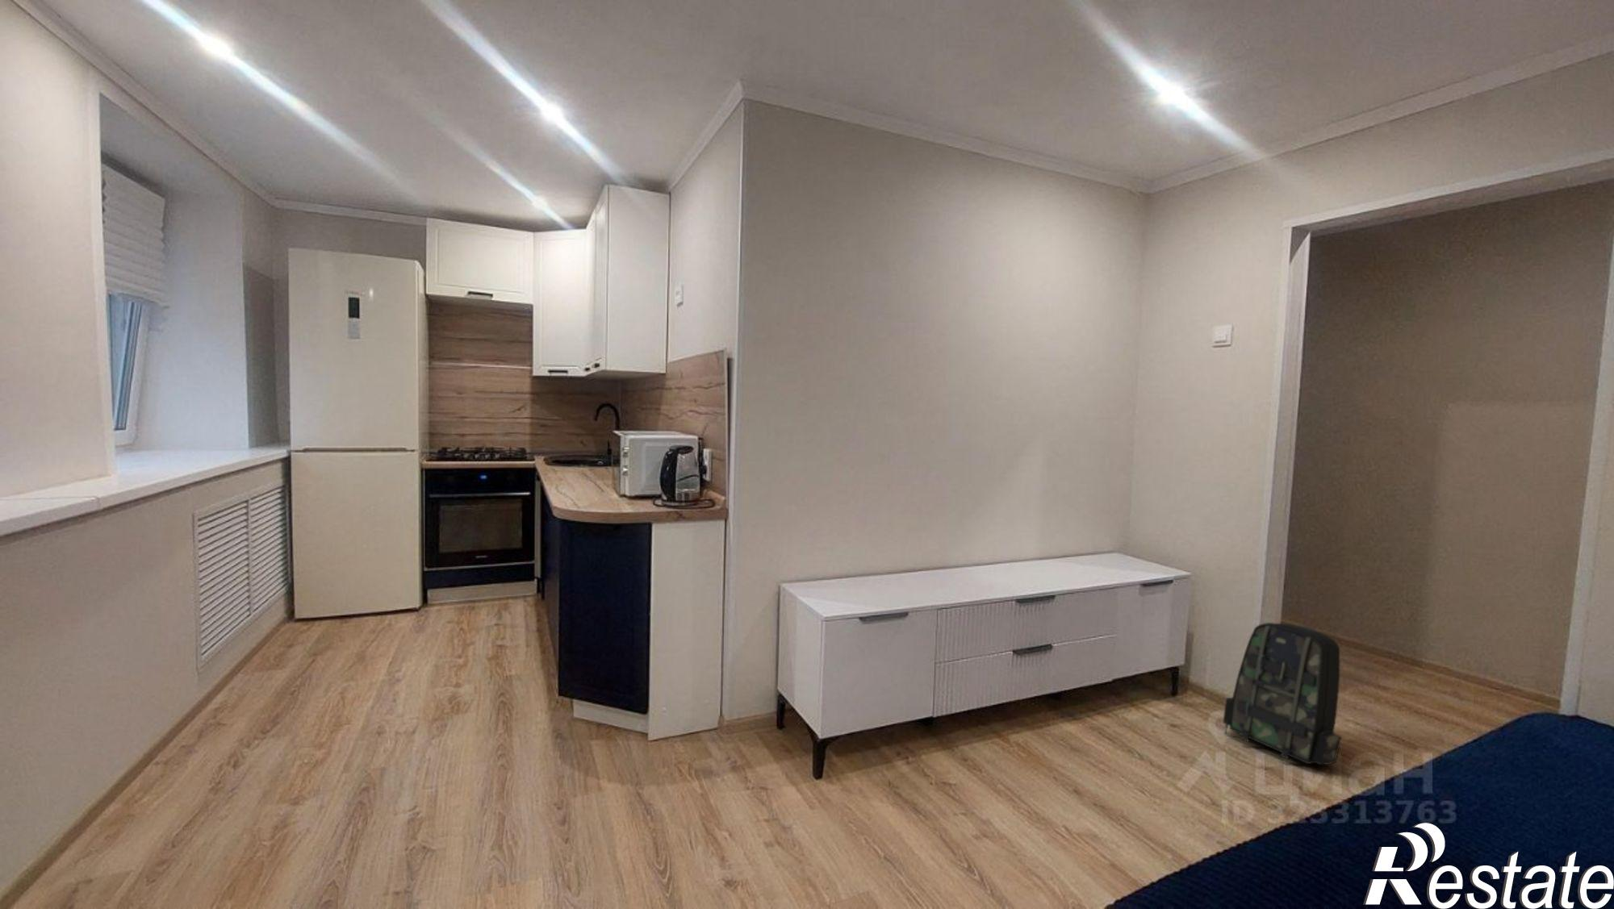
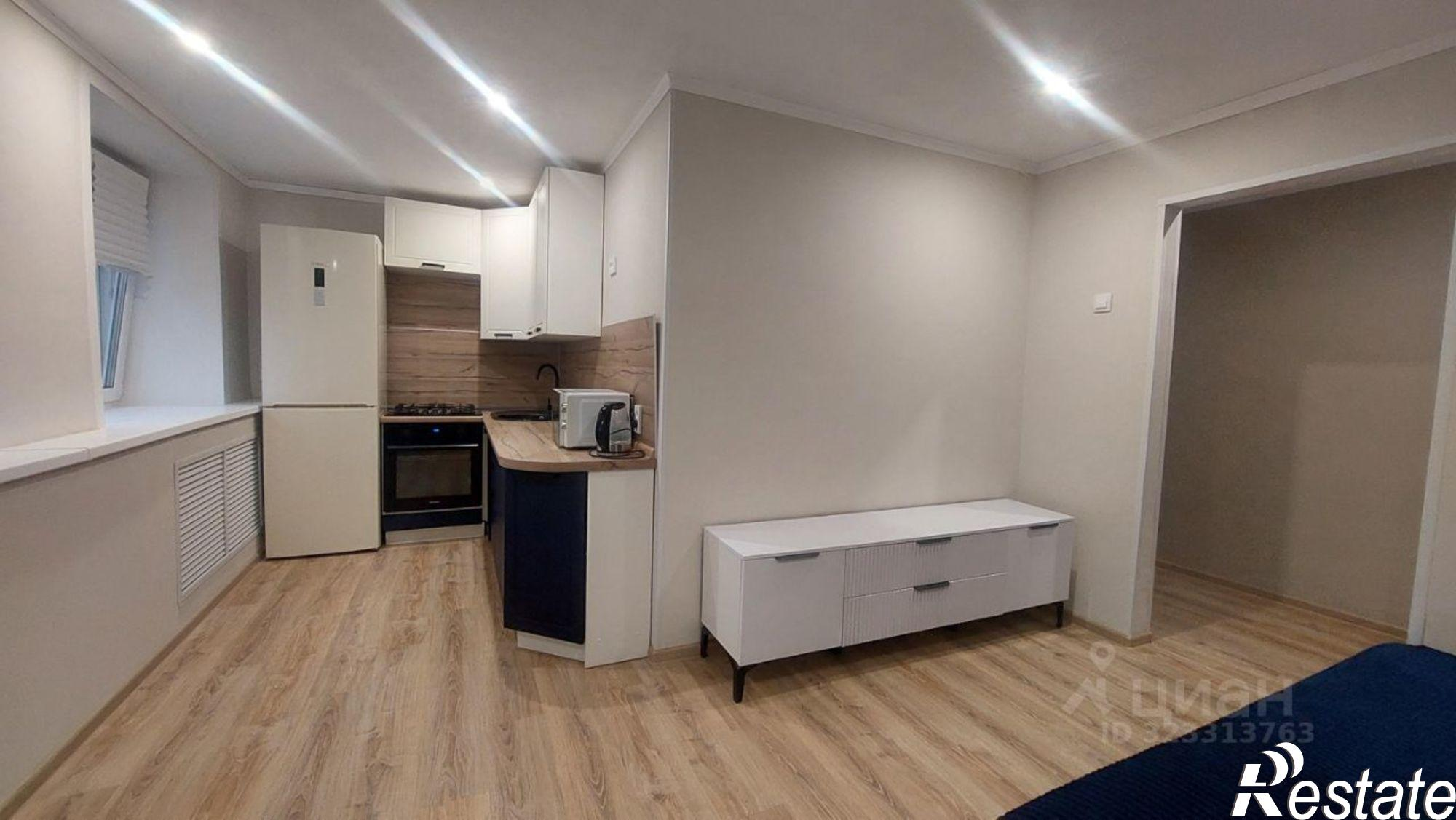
- backpack (1291, 685)
